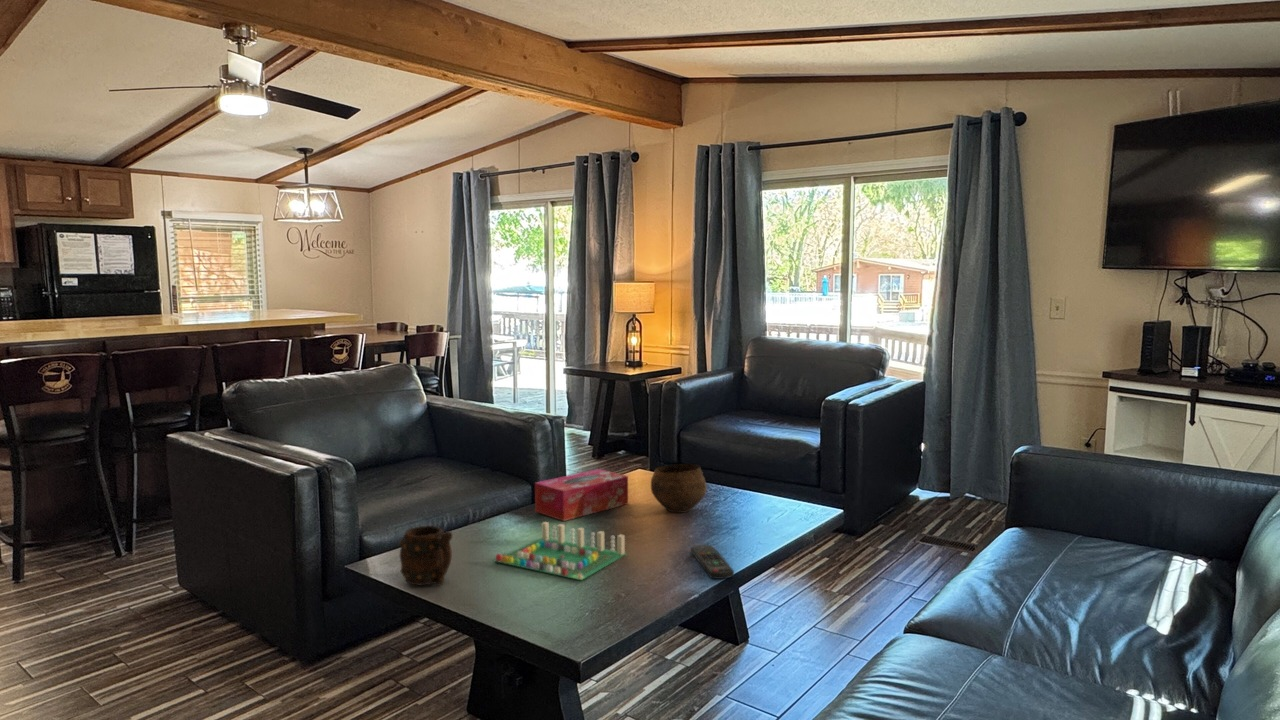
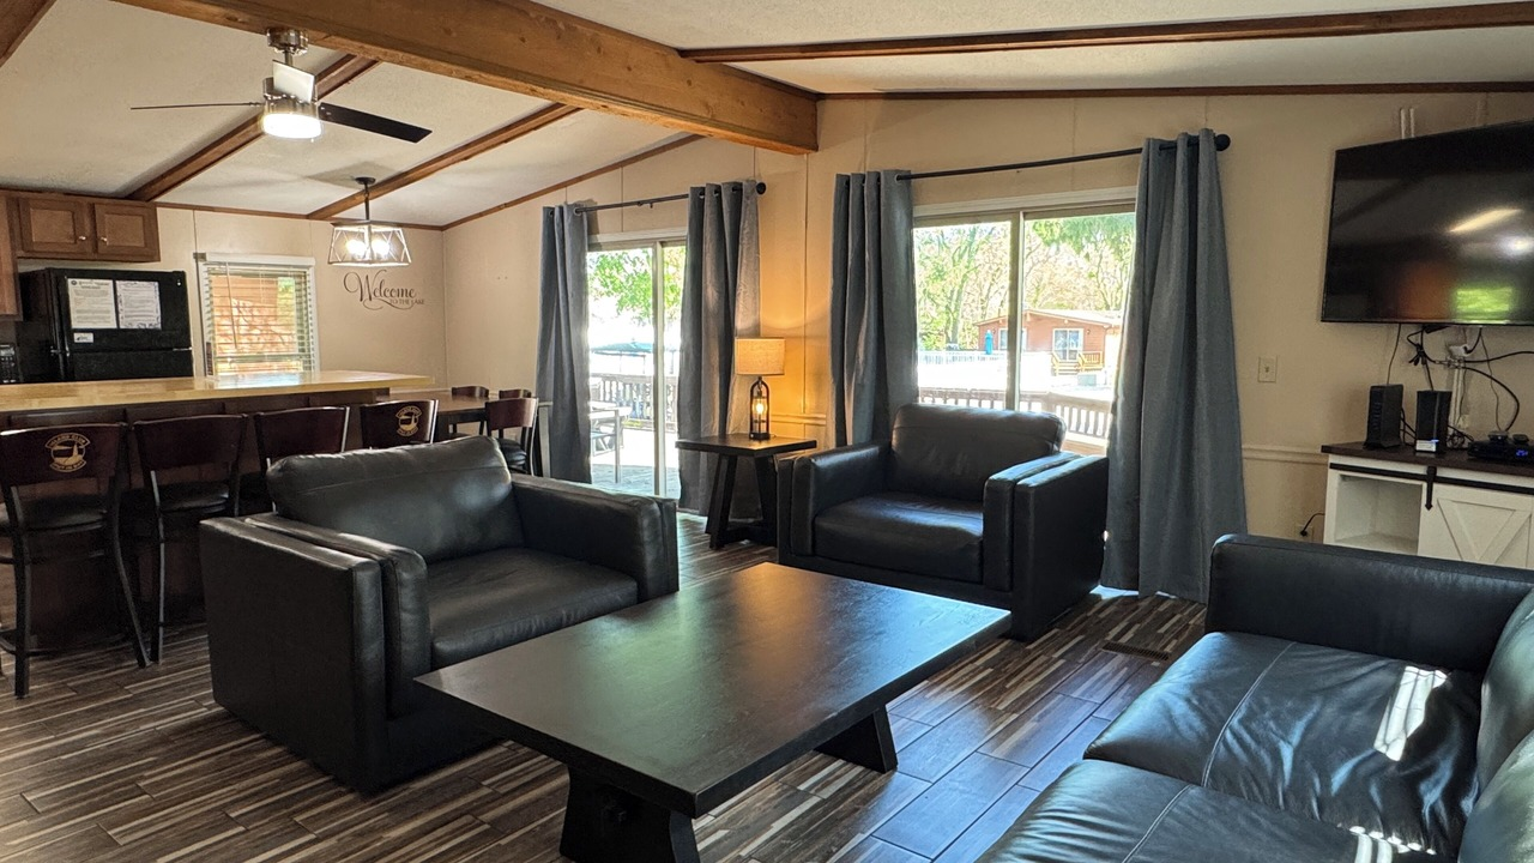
- mug (429, 554)
- tissue box (582, 493)
- remote control (711, 560)
- board game (560, 547)
- bowl (678, 487)
